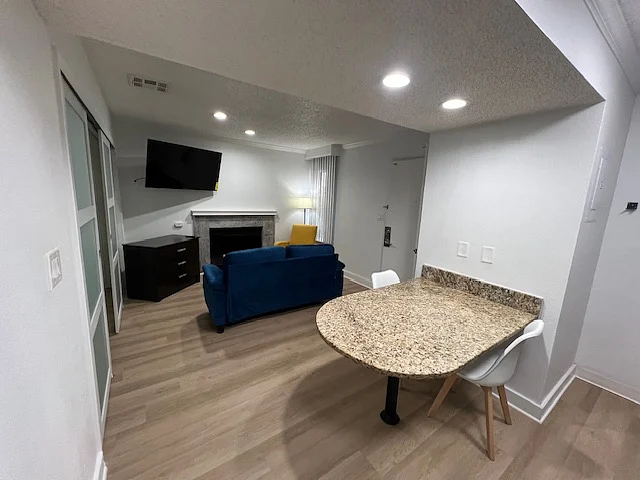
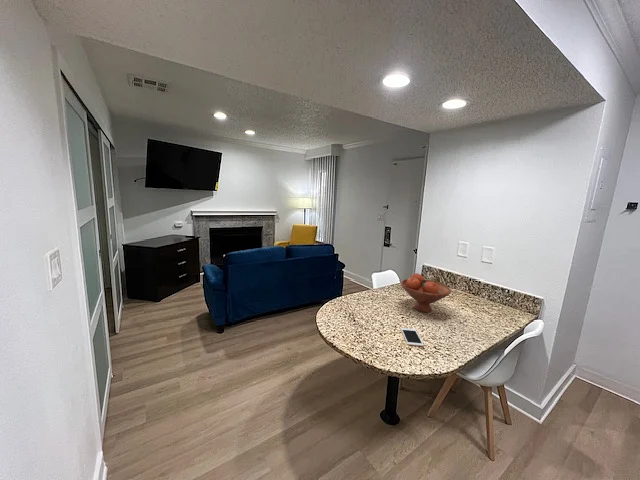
+ fruit bowl (424, 293)
+ cell phone (411, 336)
